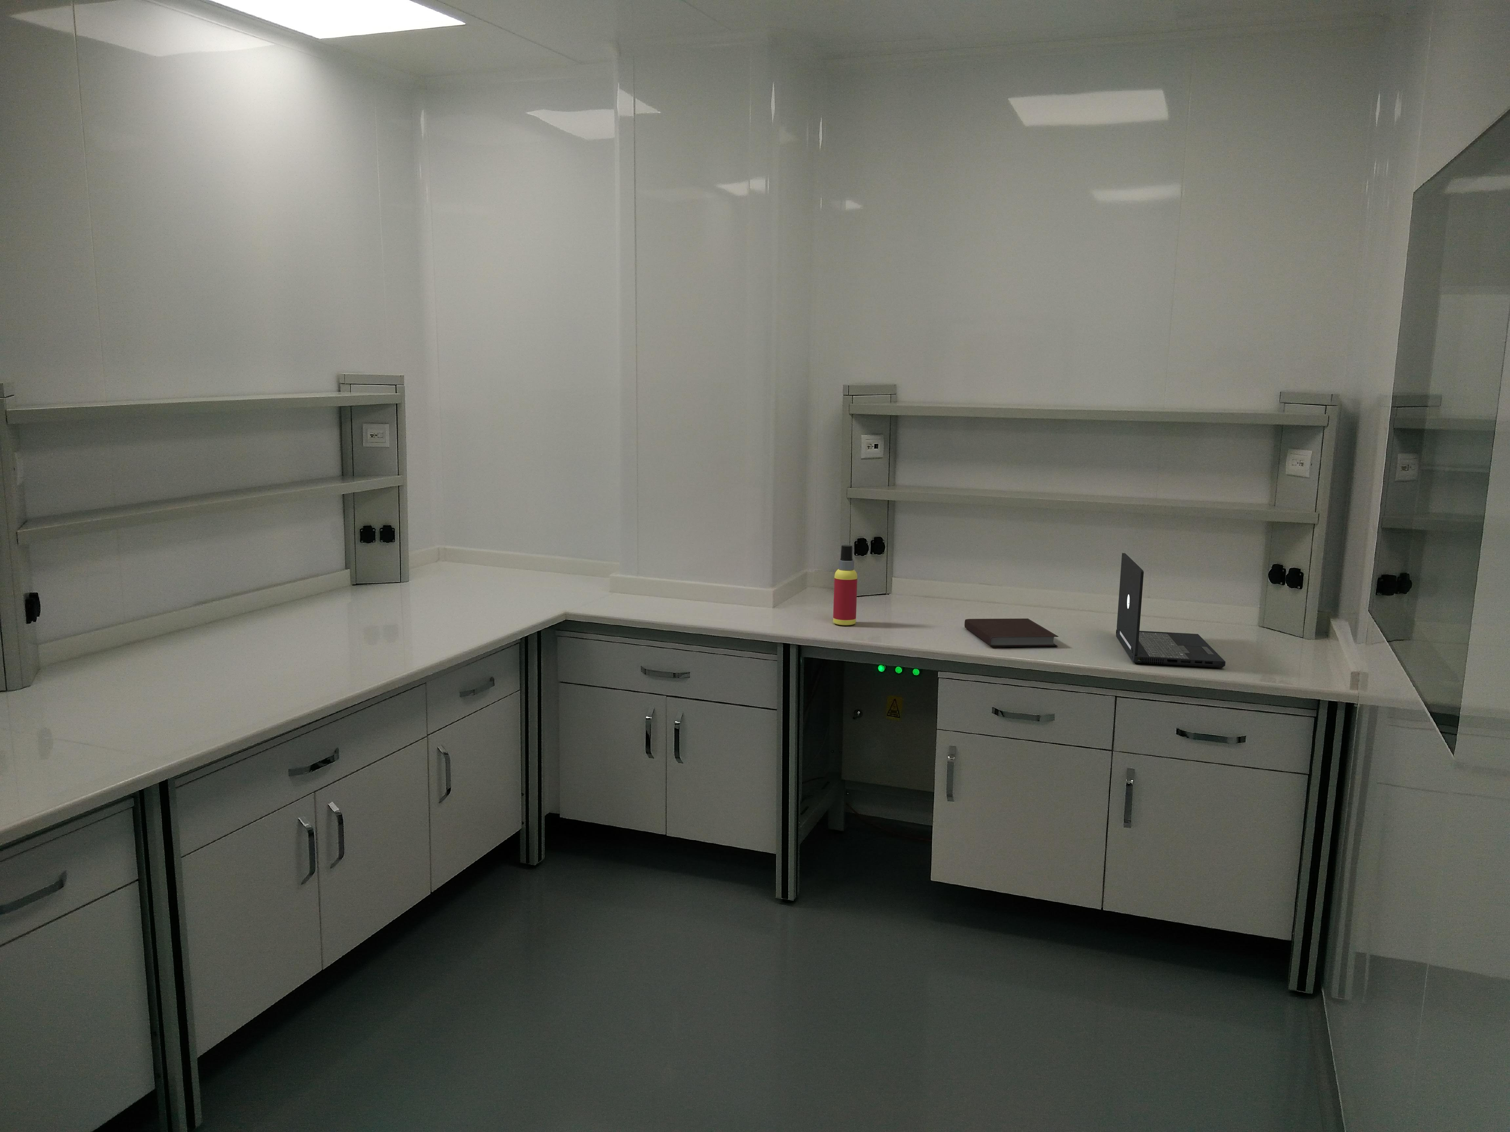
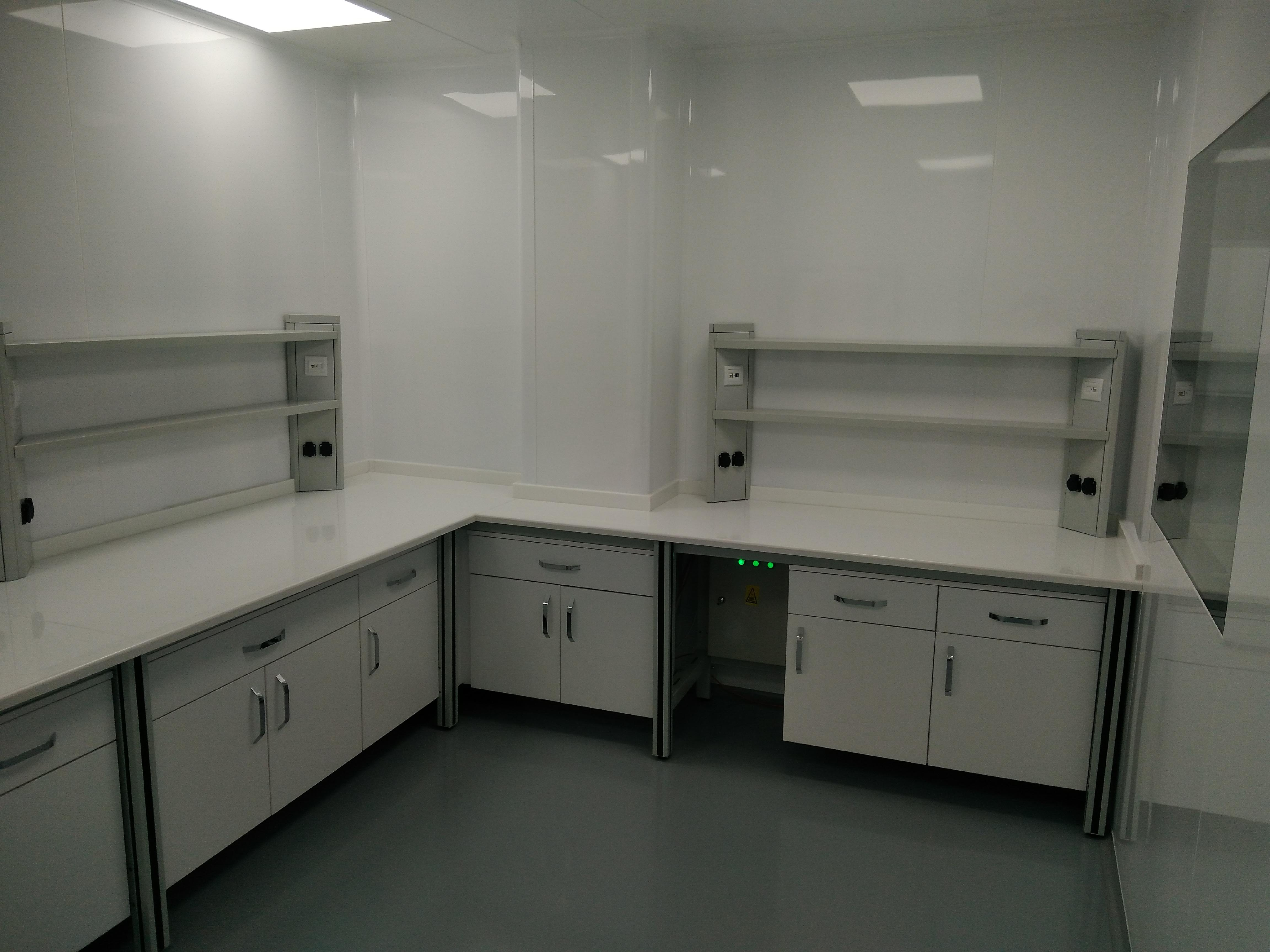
- spray bottle (845, 584)
- notebook (1009, 631)
- laptop (1170, 633)
